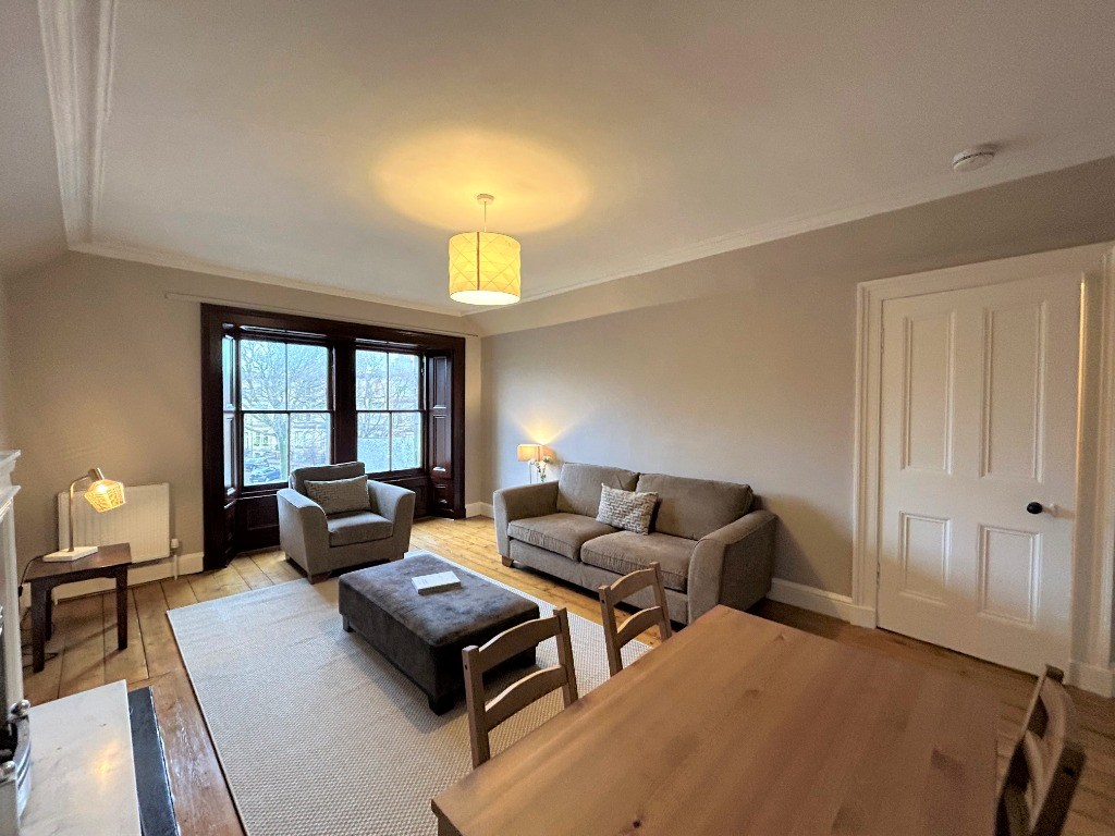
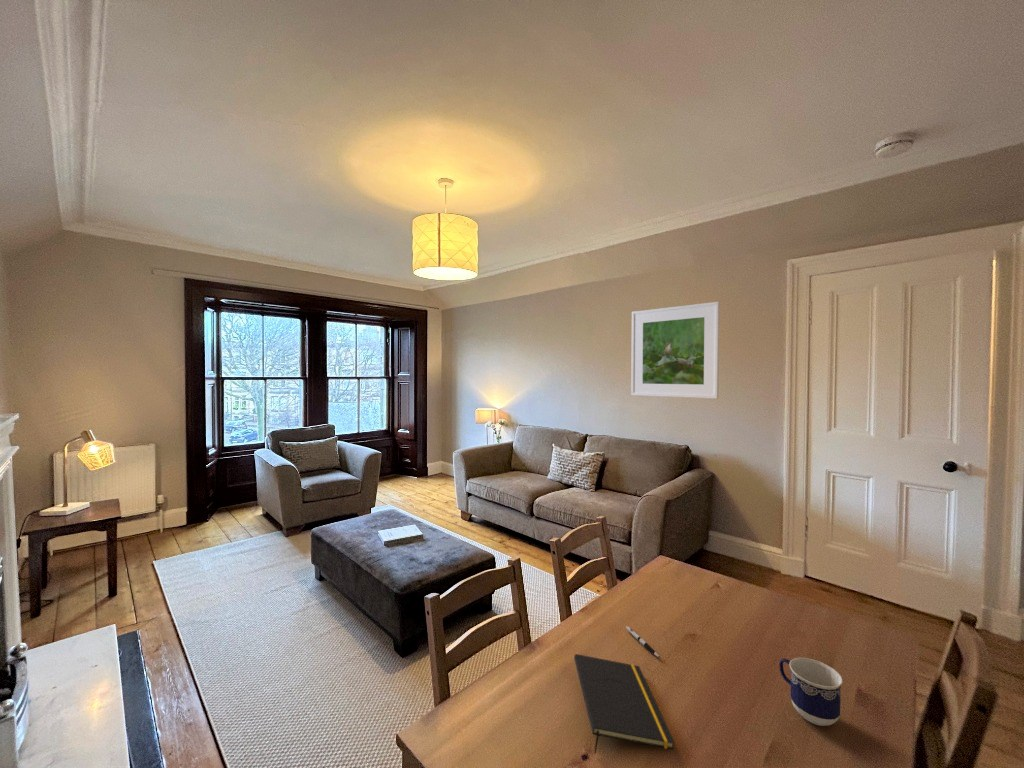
+ pen (642, 641)
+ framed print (672, 352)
+ cup (807, 689)
+ notepad (618, 696)
